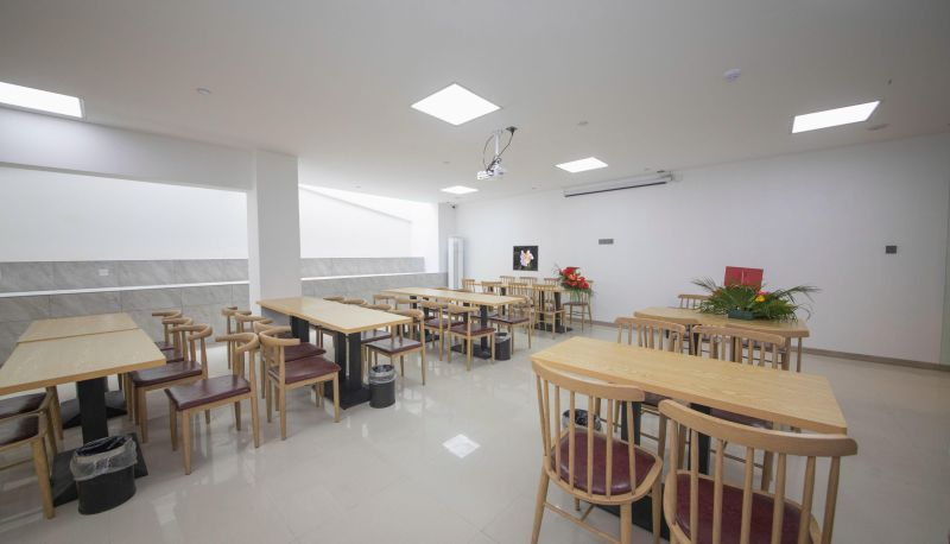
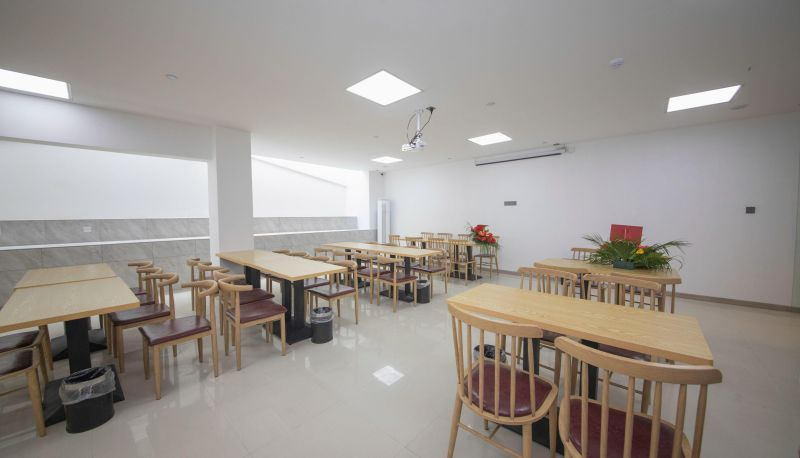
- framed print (525, 258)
